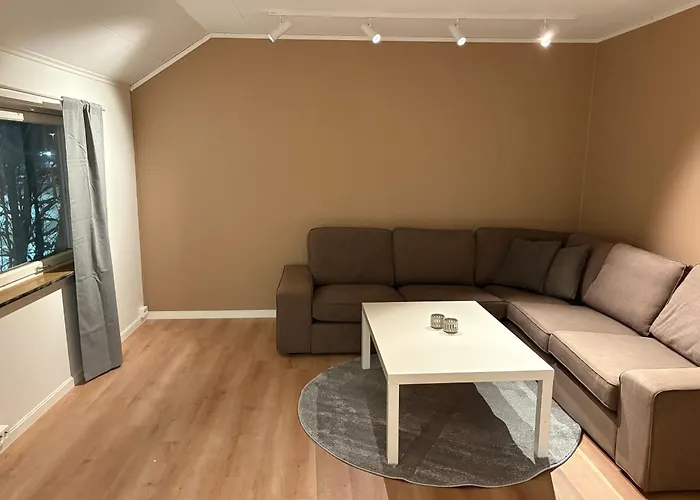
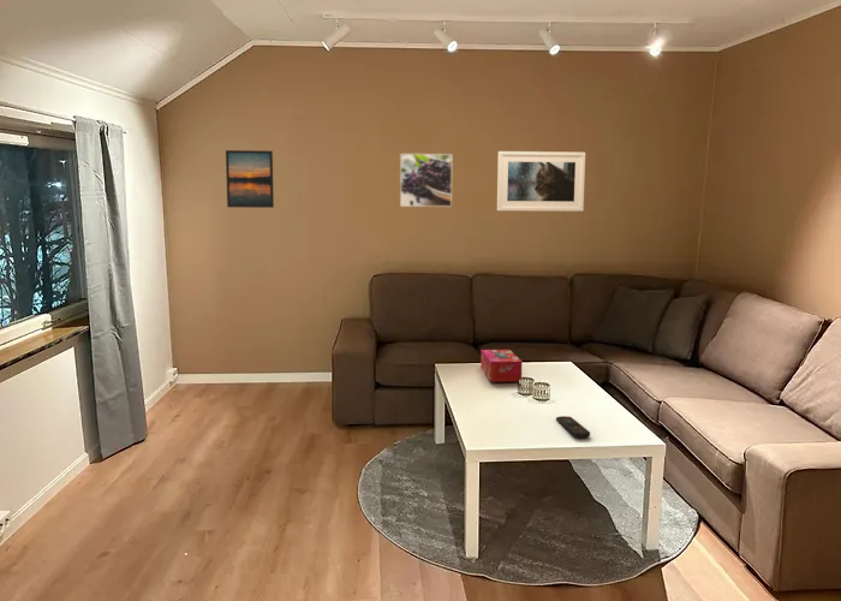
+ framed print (425, 180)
+ remote control (572, 426)
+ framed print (249, 179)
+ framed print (541, 182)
+ tissue box (500, 364)
